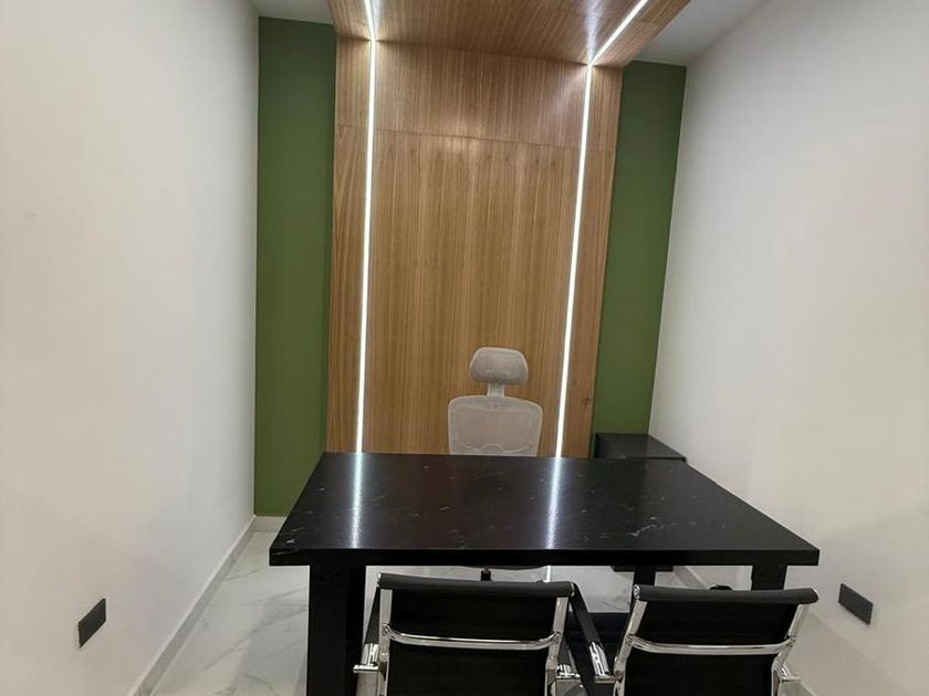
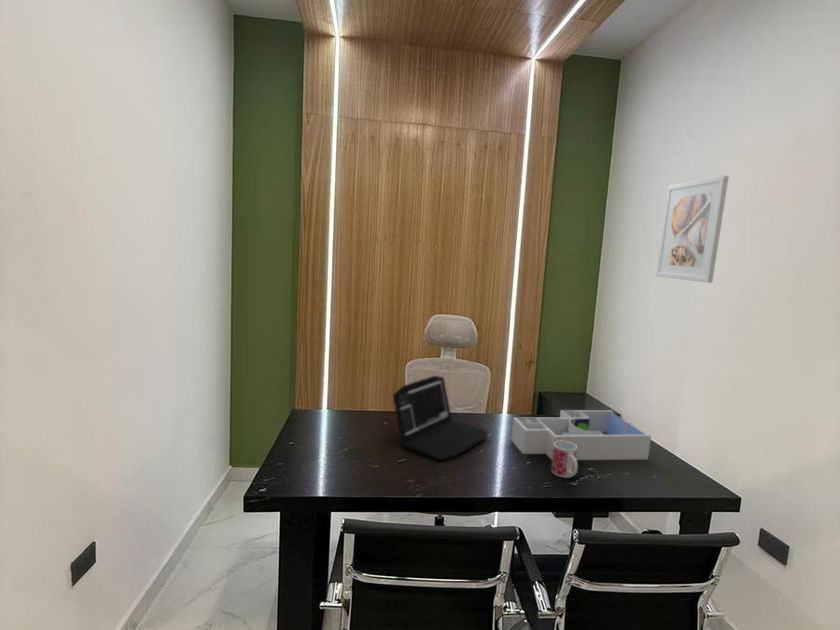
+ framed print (688, 231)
+ desk organizer (573, 433)
+ laptop (443, 414)
+ mug (566, 461)
